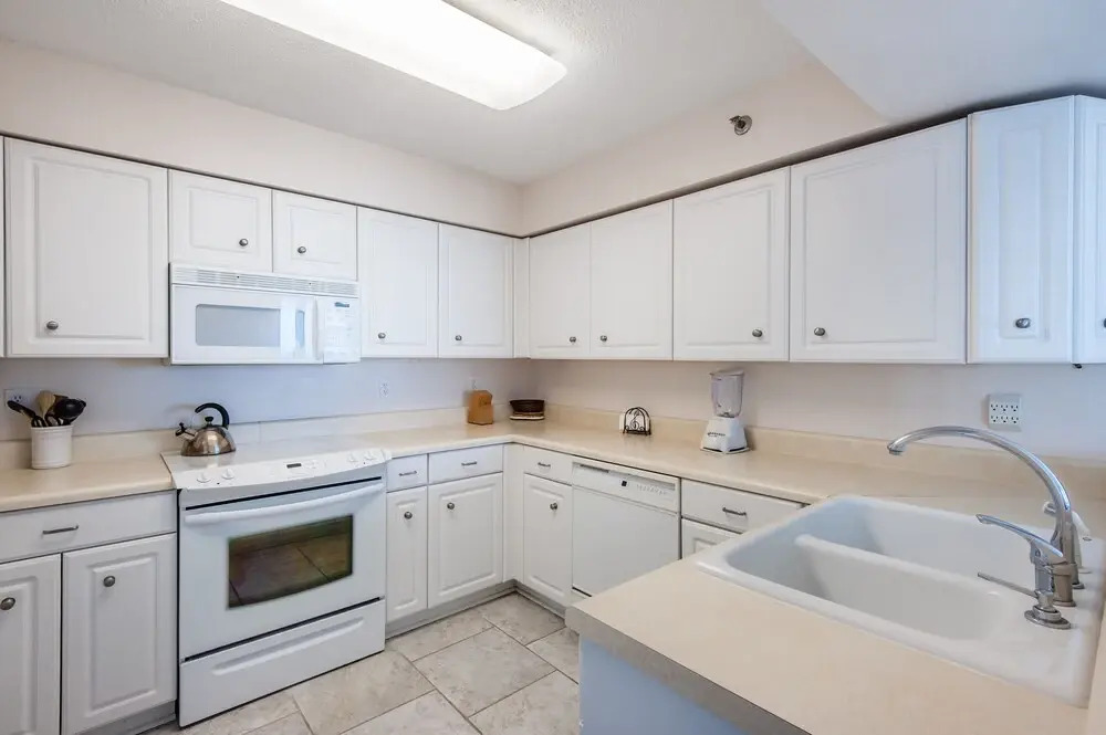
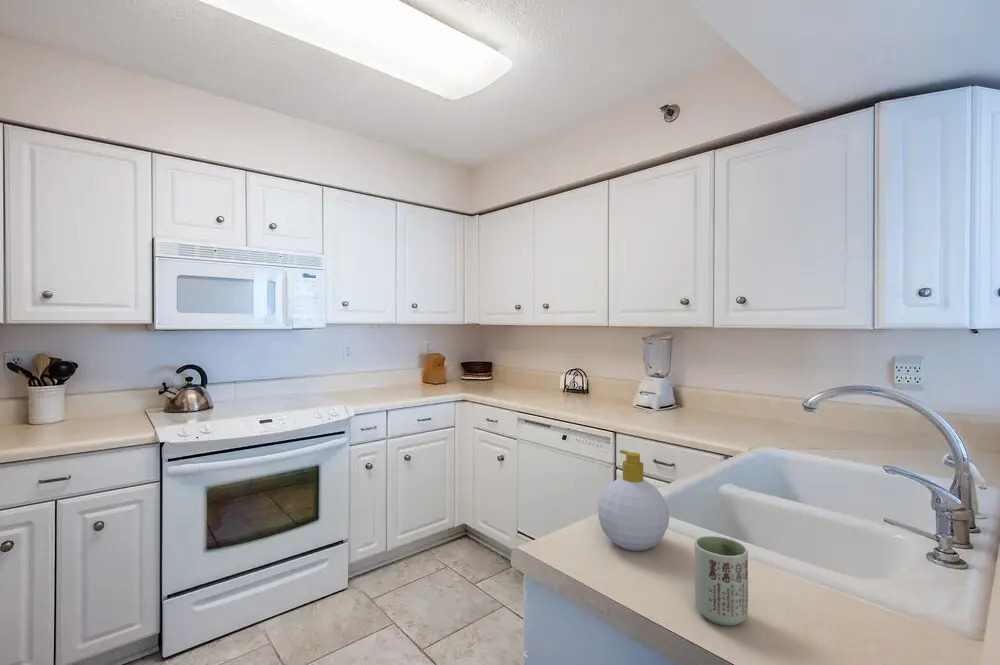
+ cup (720, 579)
+ soap bottle (632, 498)
